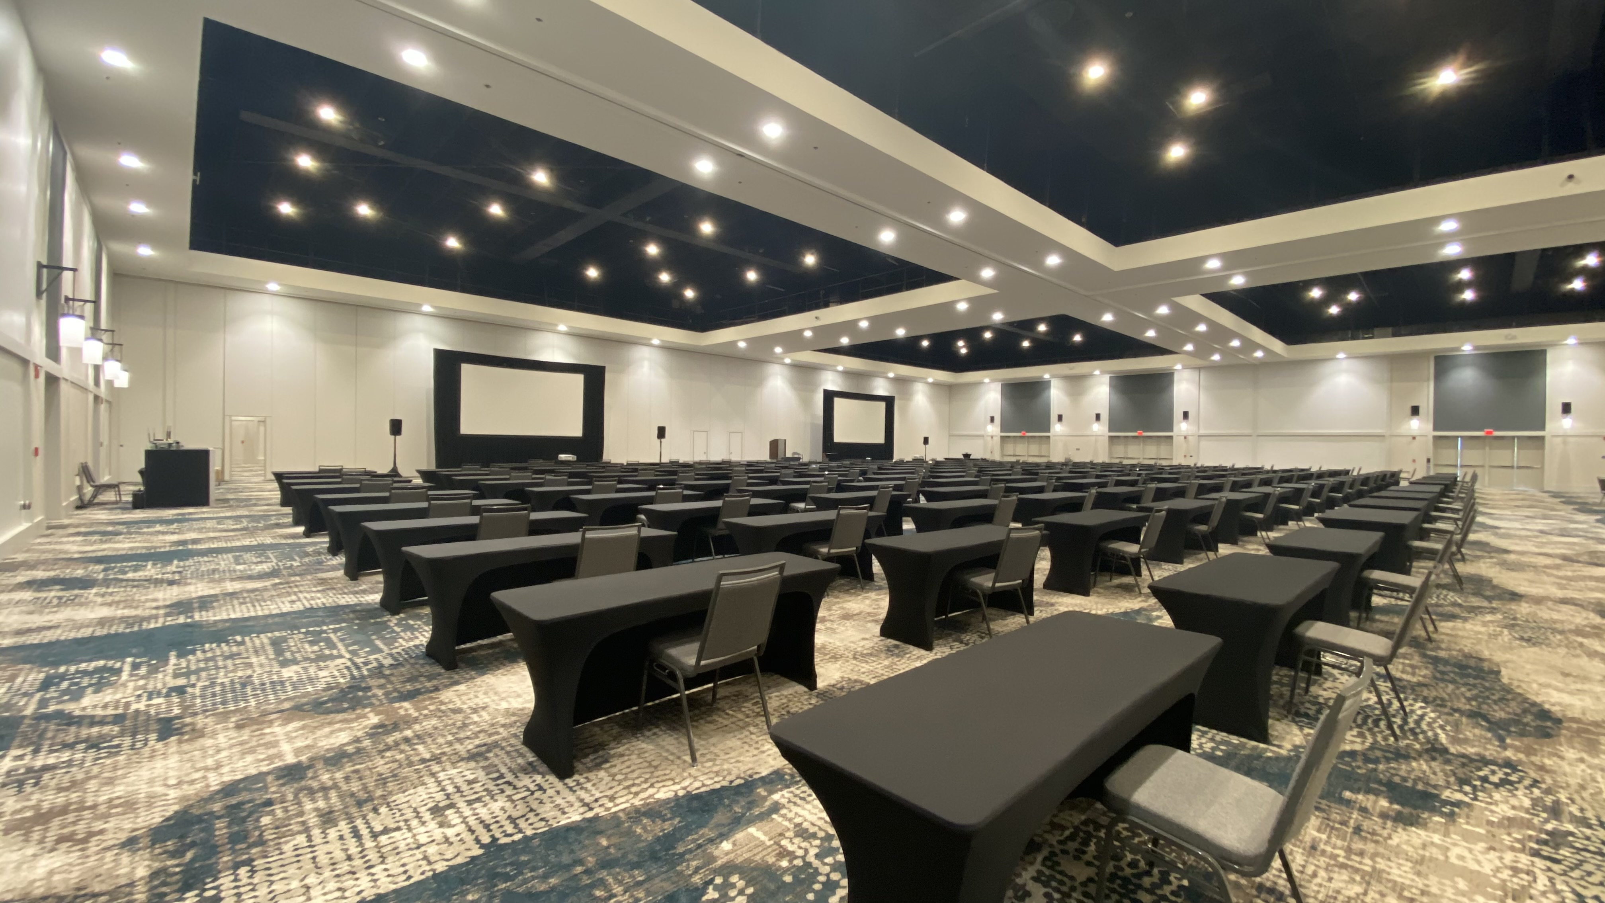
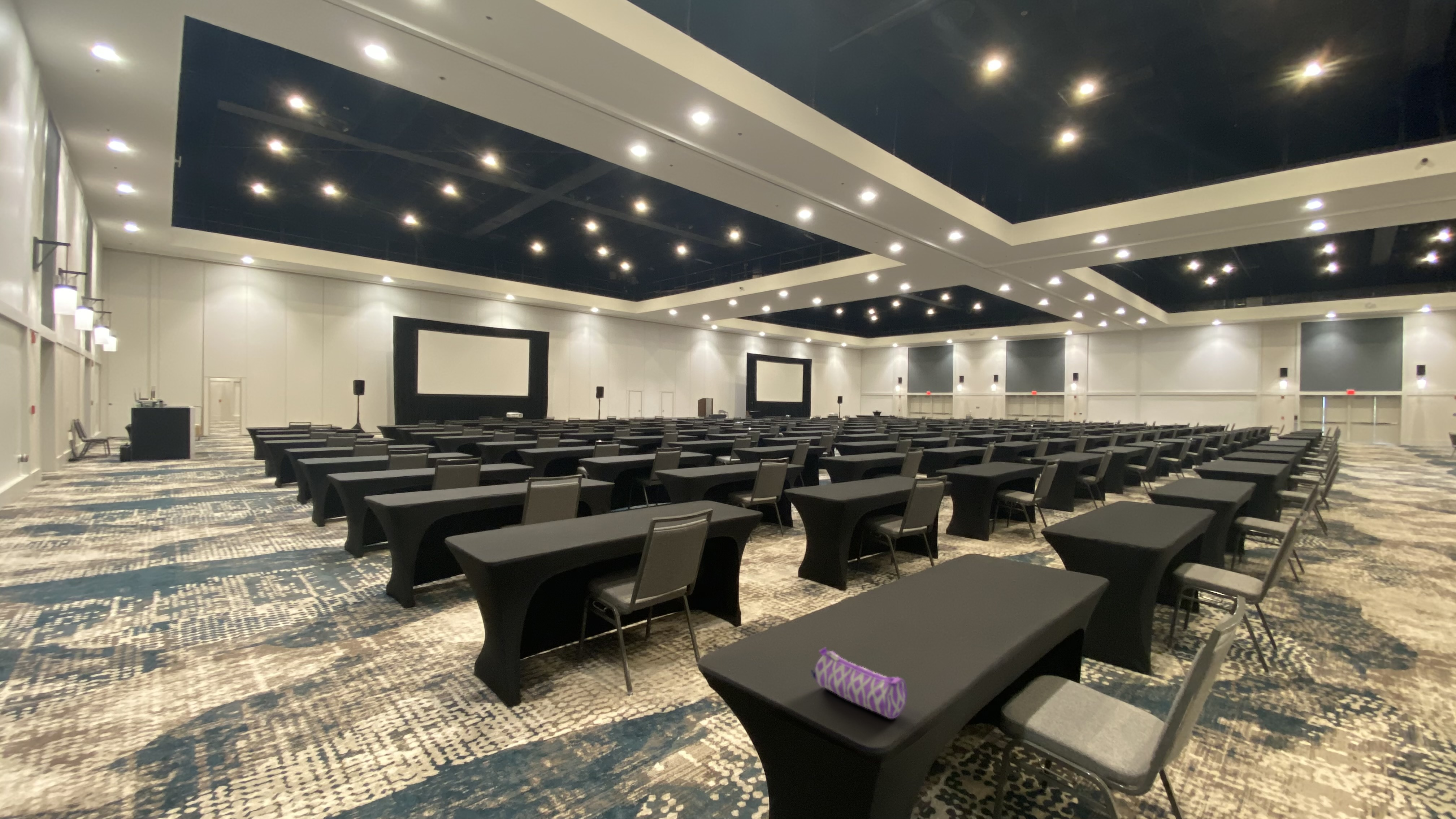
+ pencil case (859, 680)
